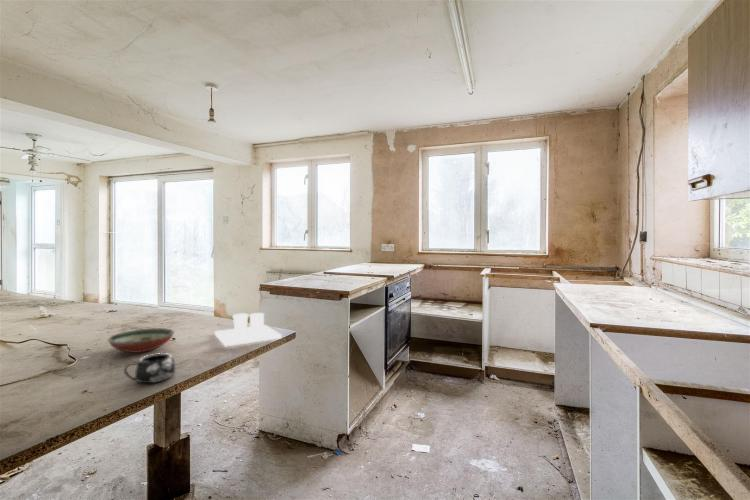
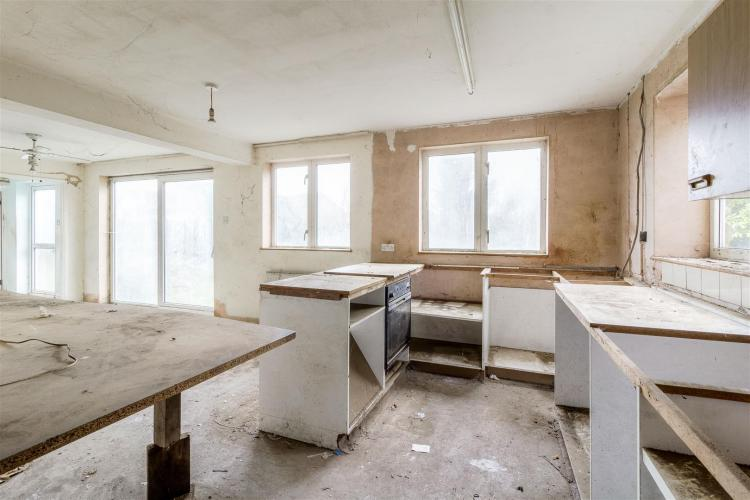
- salt and pepper shaker set (246, 324)
- decorative bowl (142, 341)
- mug (150, 368)
